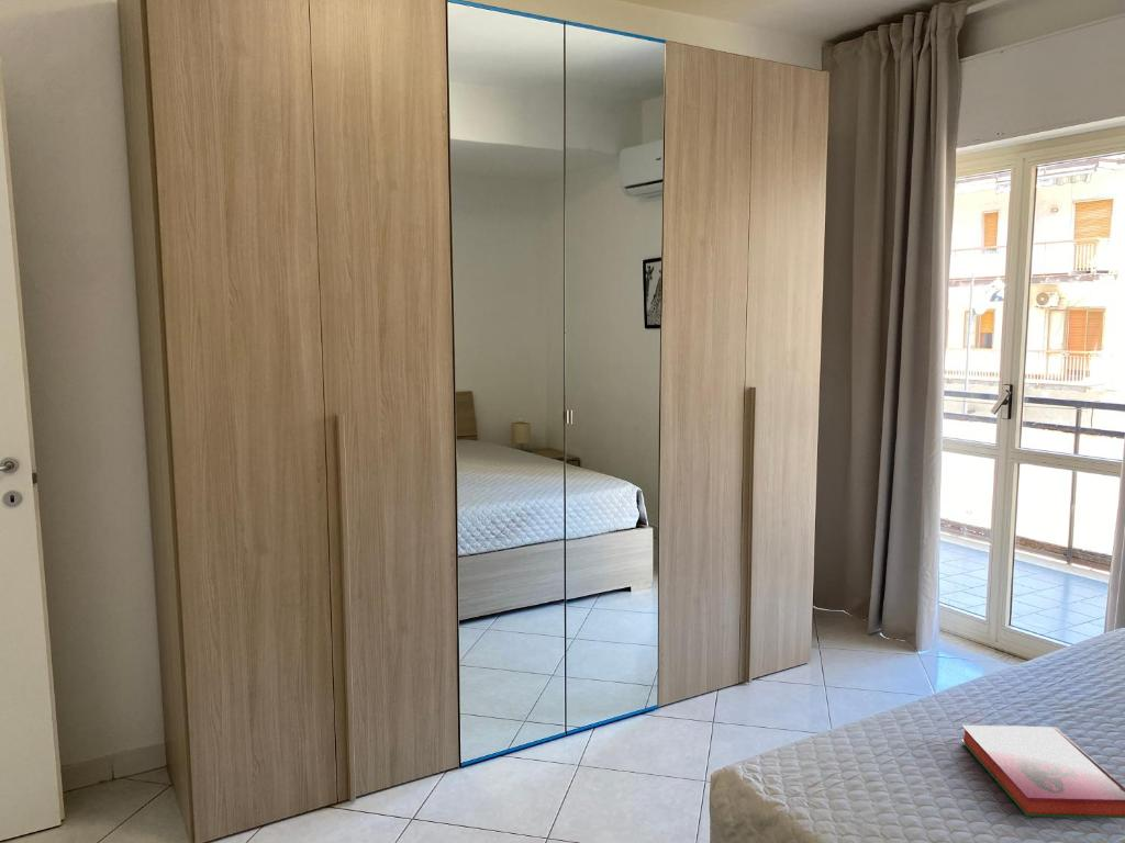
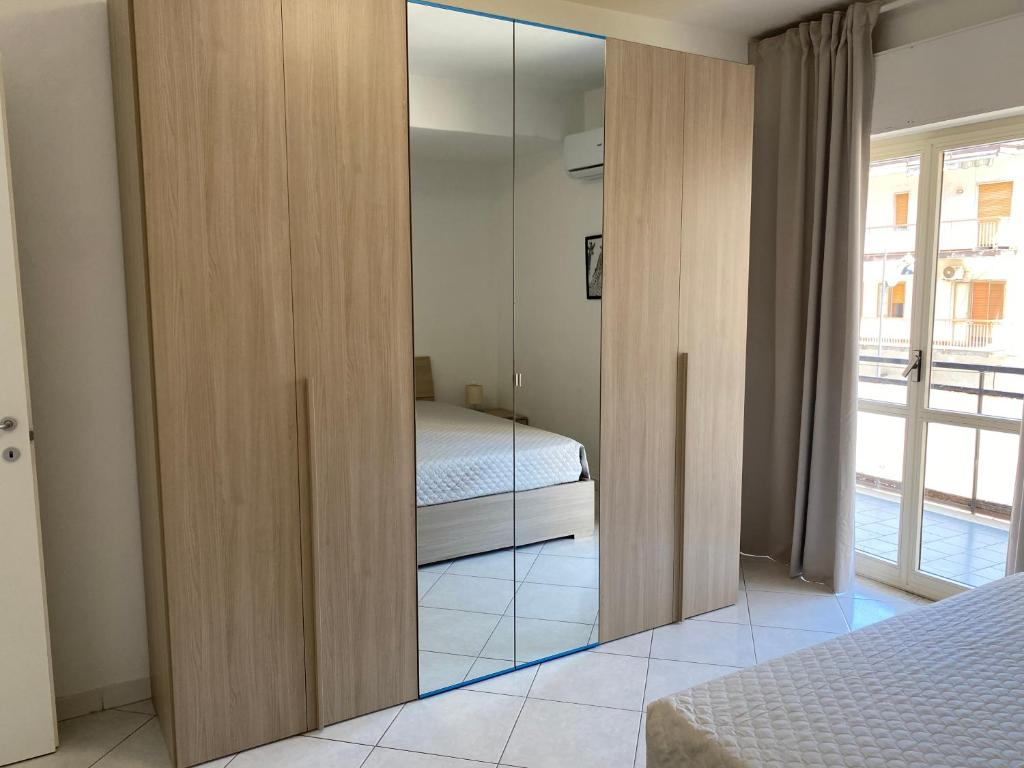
- hardback book (1043, 767)
